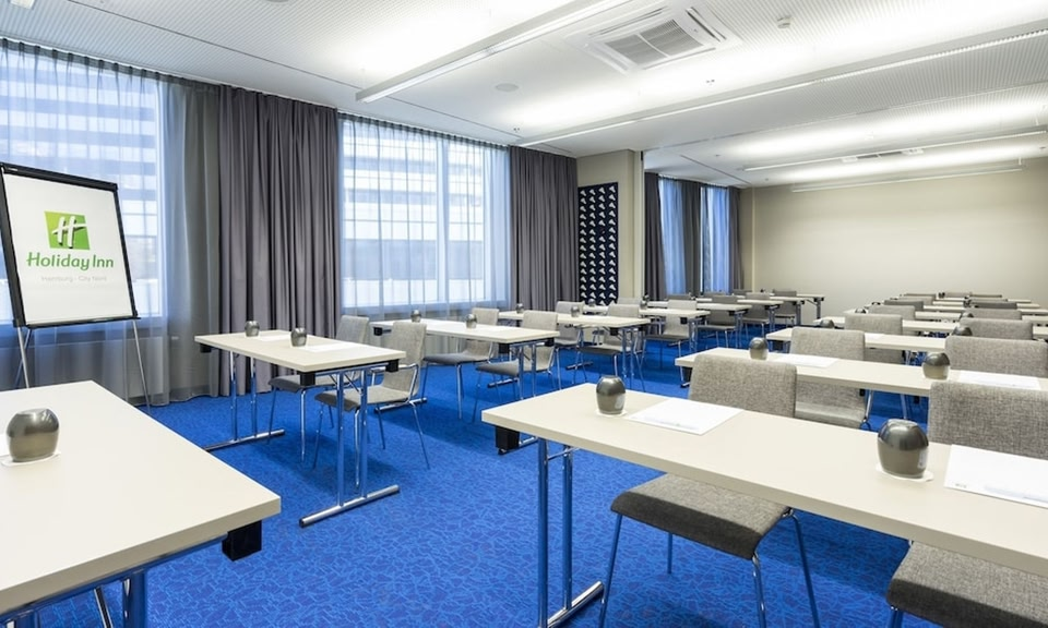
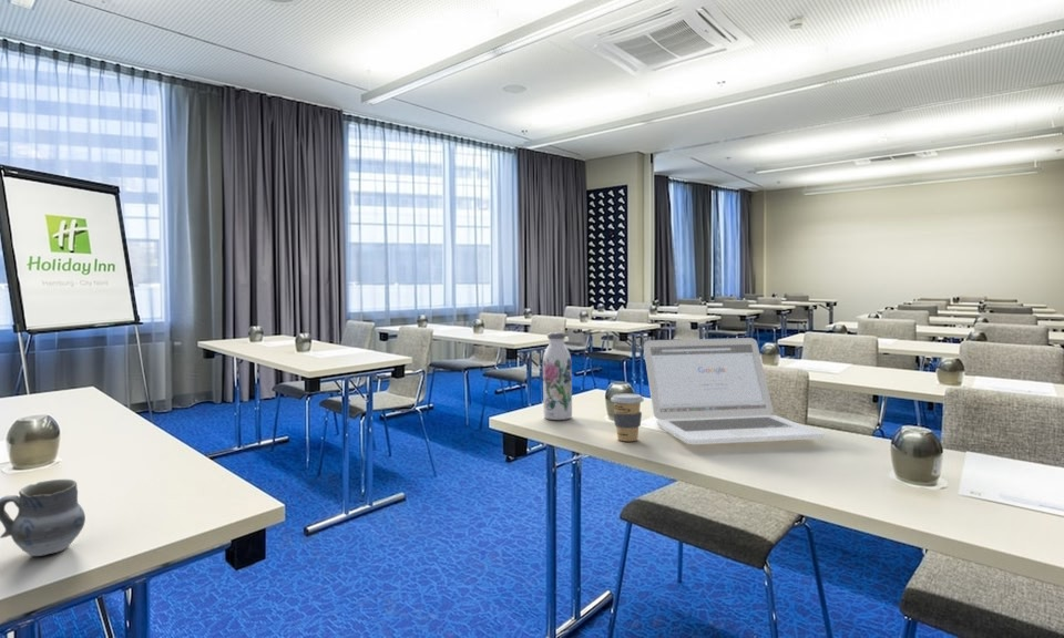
+ cup (41, 518)
+ coffee cup (627, 416)
+ water bottle (556, 374)
+ laptop (725, 385)
